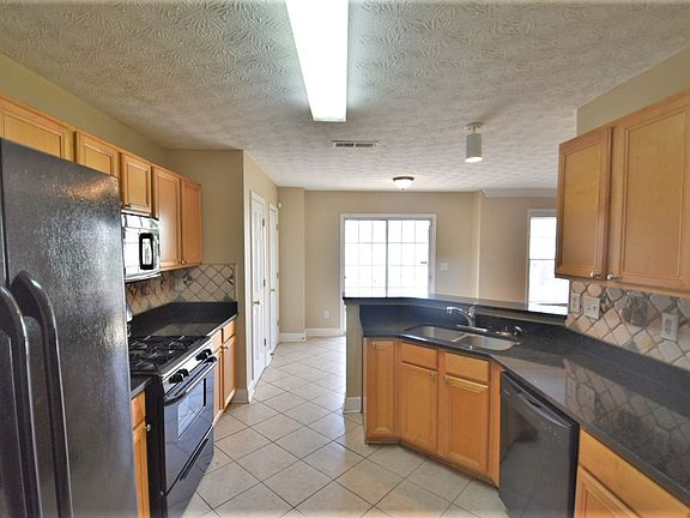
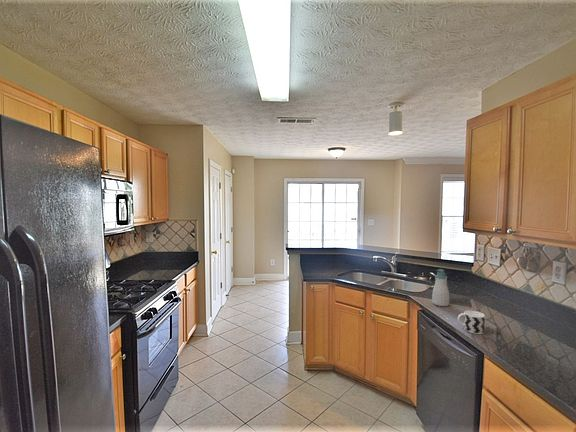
+ cup (470, 321)
+ soap bottle (440, 286)
